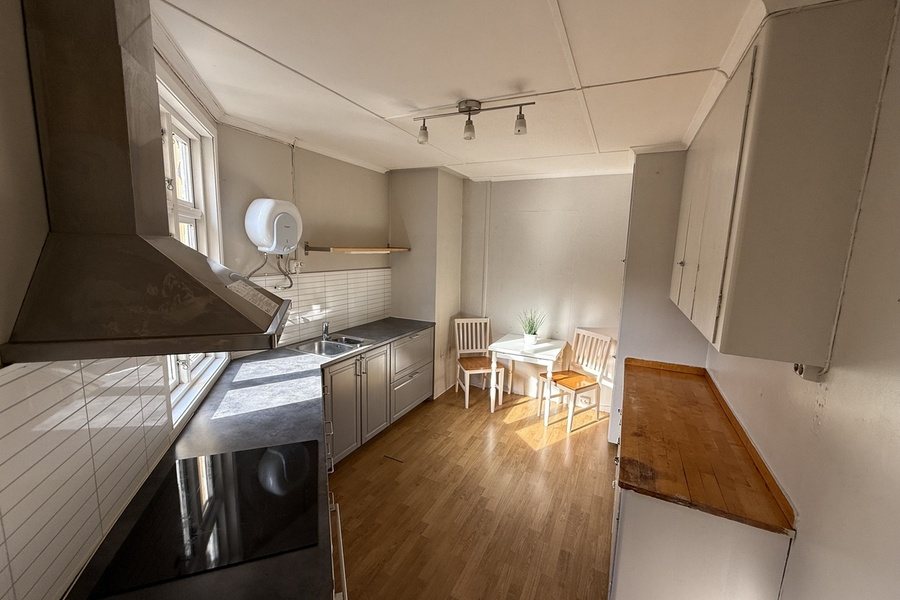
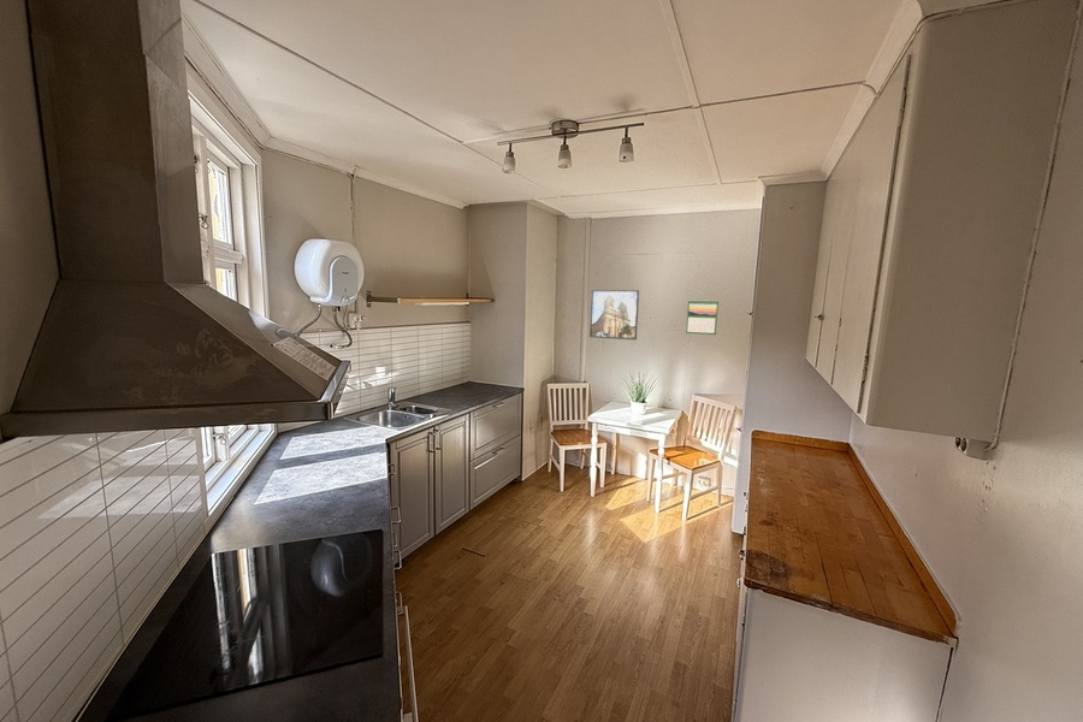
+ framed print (612, 314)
+ calendar (702, 316)
